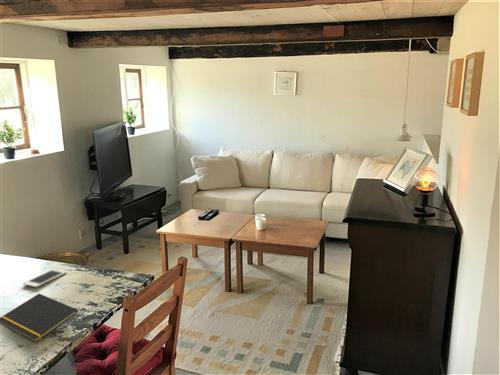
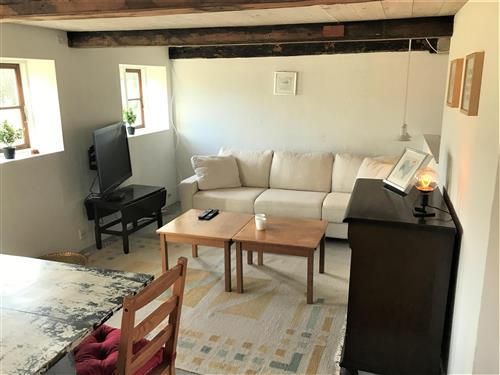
- cell phone (45, 277)
- notepad (37, 316)
